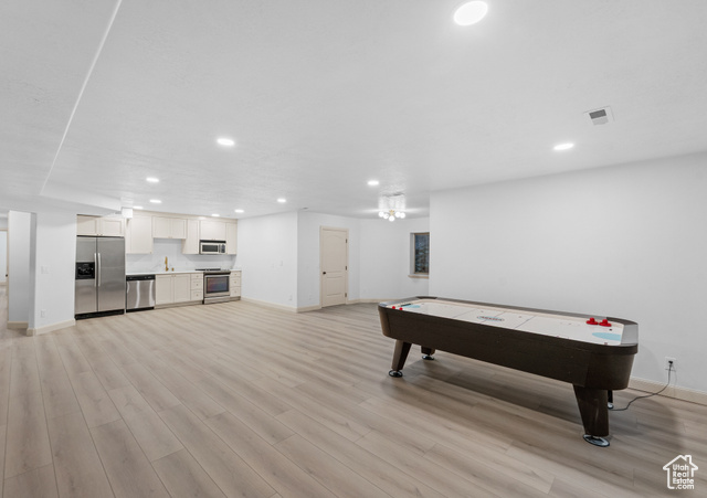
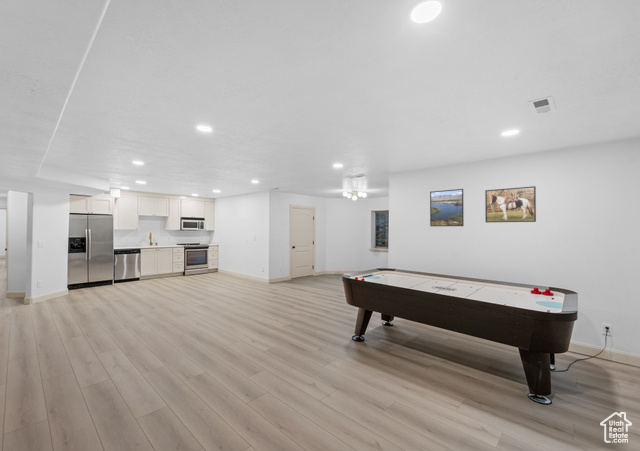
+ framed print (509, 205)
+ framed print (446, 208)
